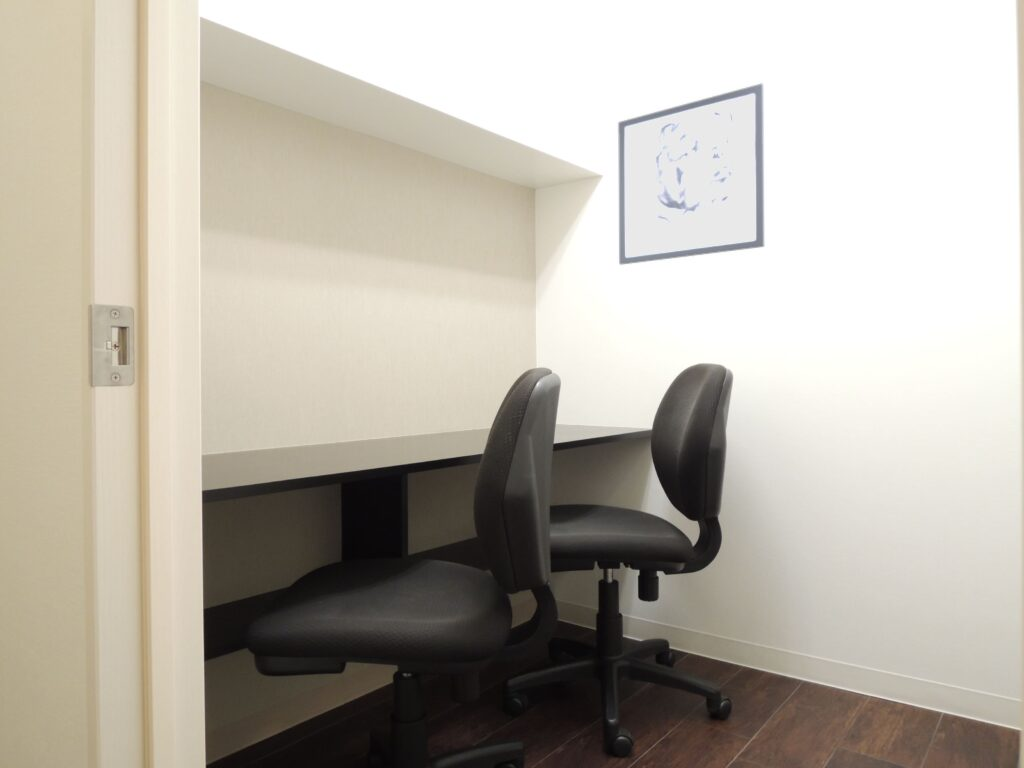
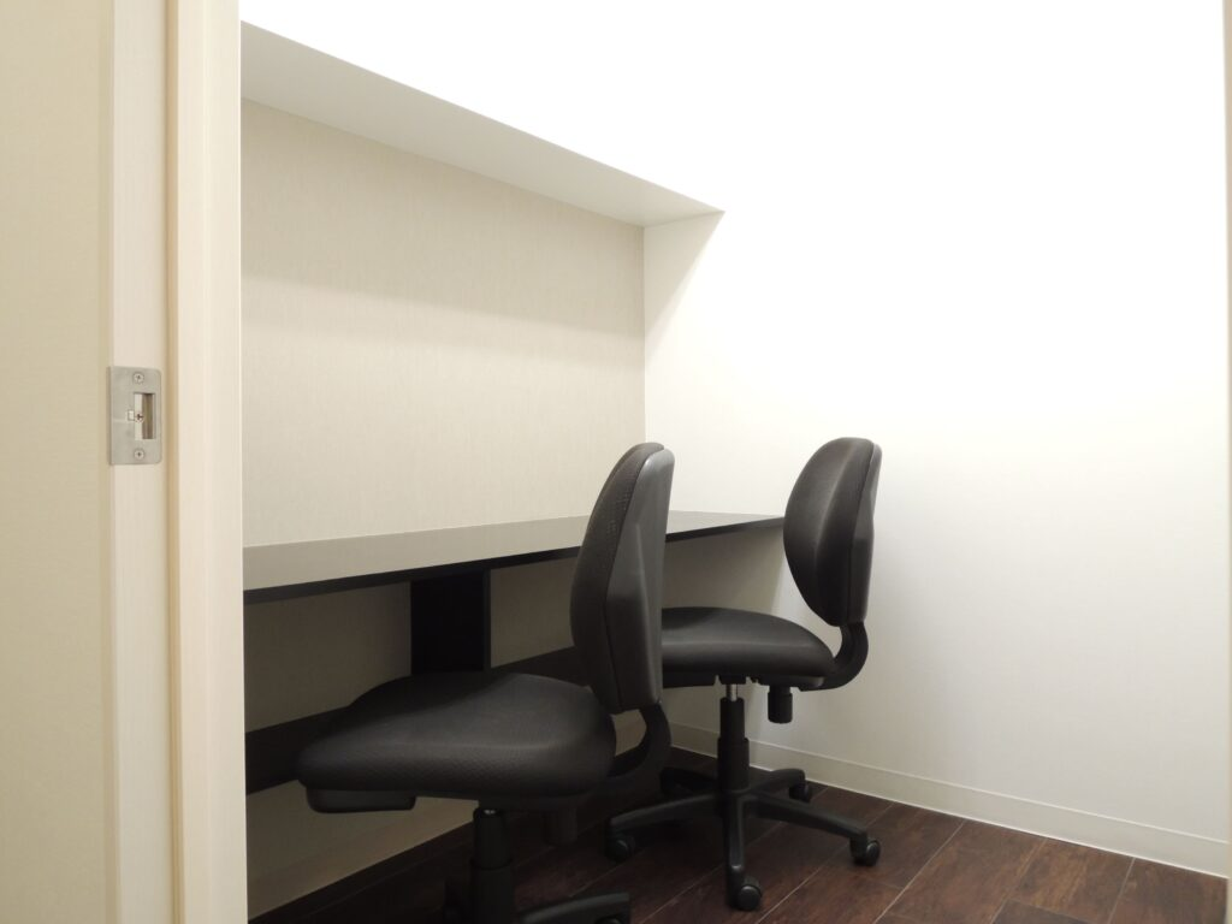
- wall art (686, 180)
